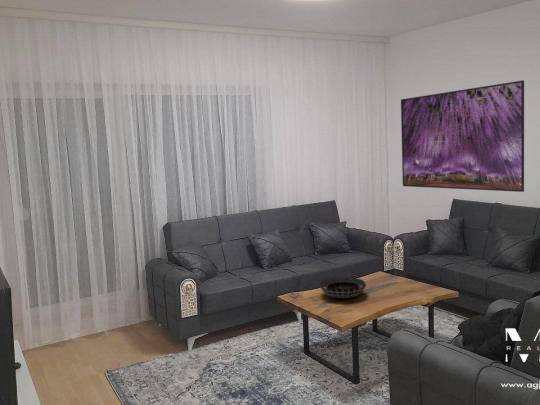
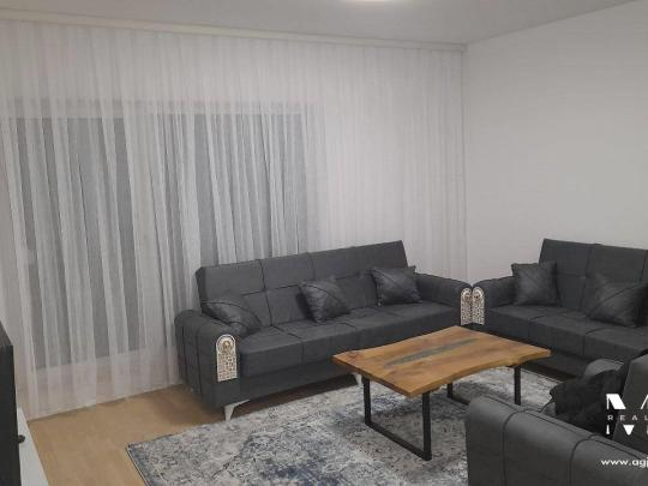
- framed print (455, 140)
- decorative bowl (343, 289)
